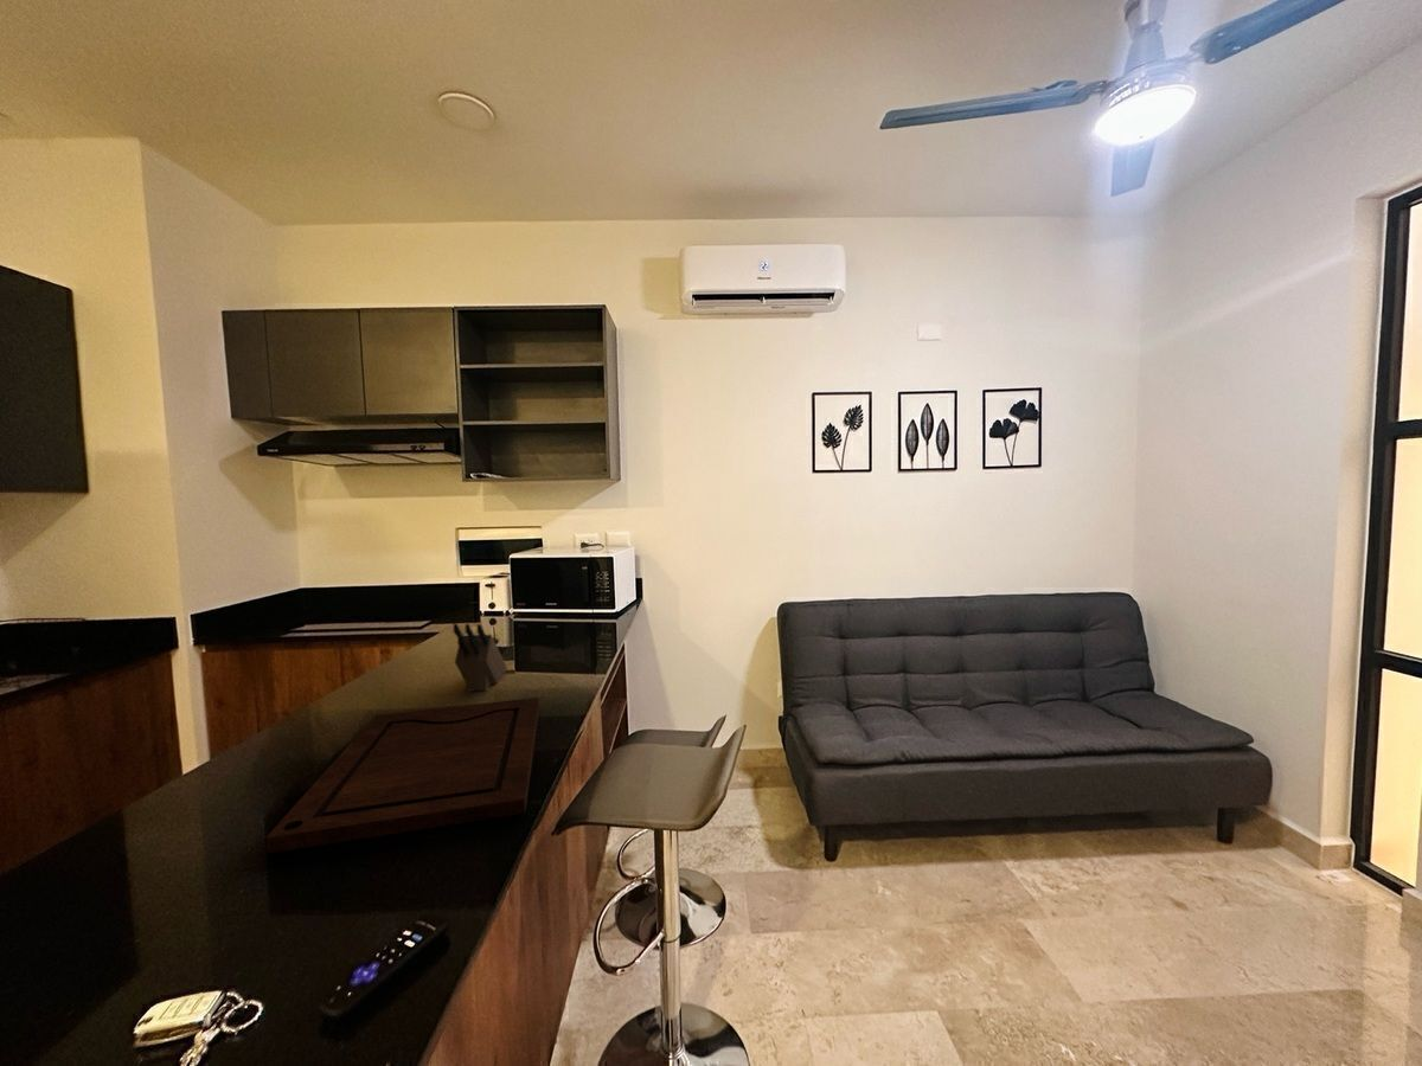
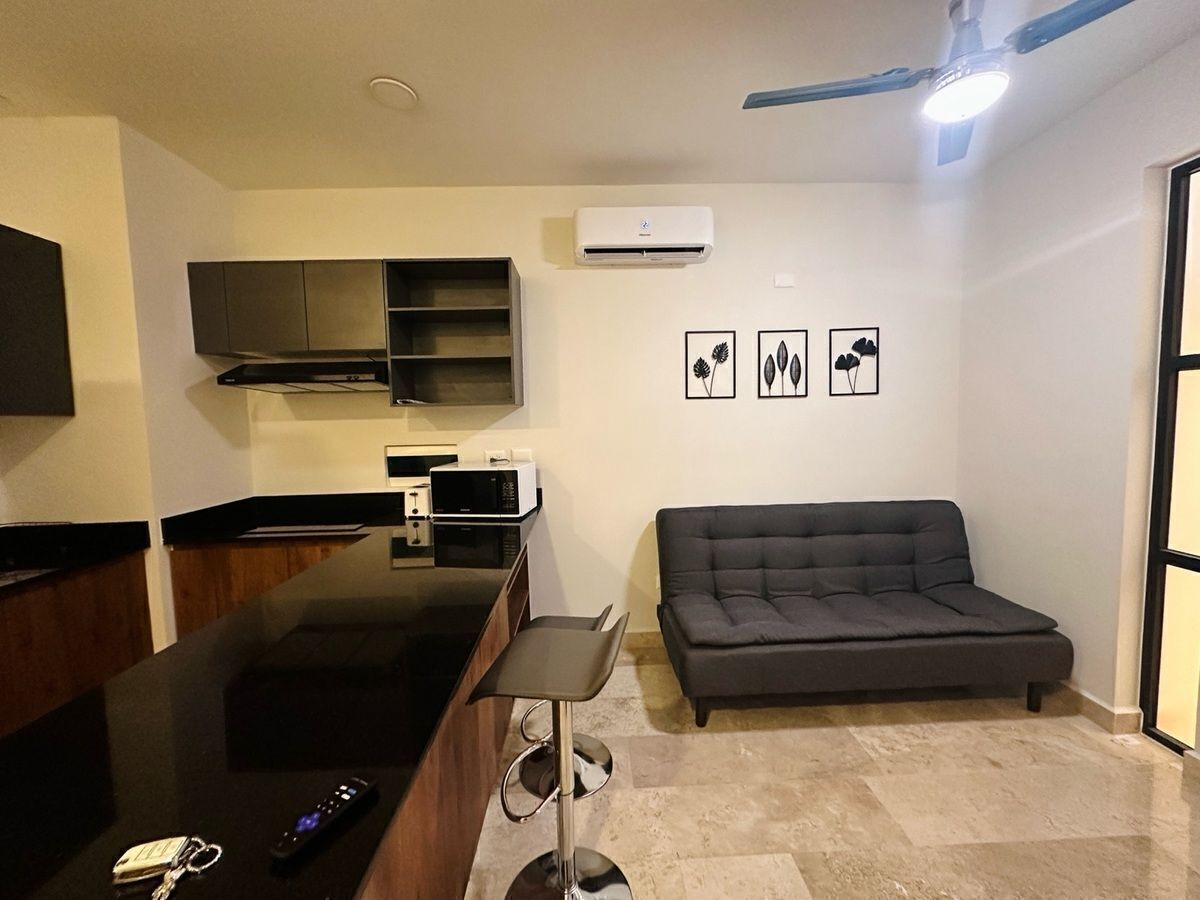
- knife block (480, 649)
- cutting board (437, 756)
